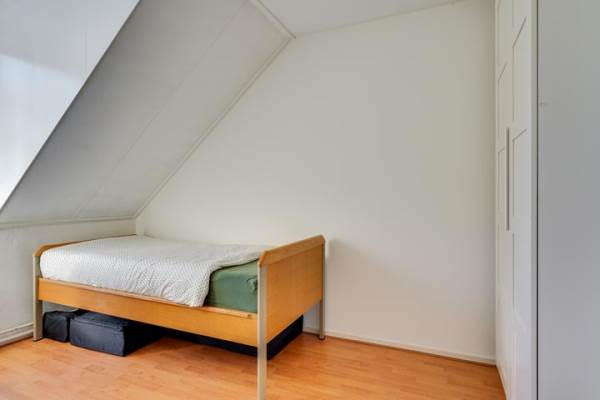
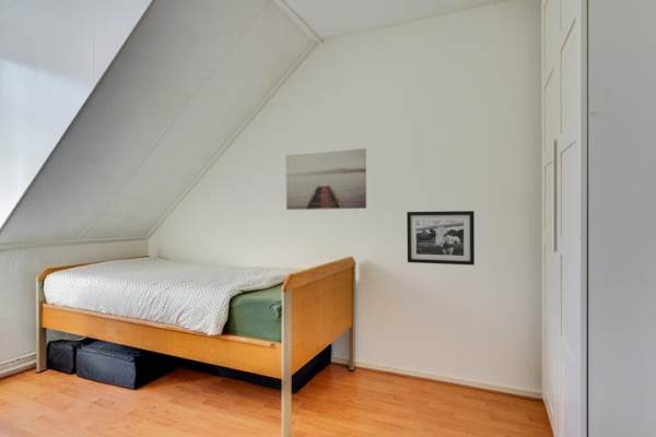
+ wall art (324, 180)
+ picture frame (440, 237)
